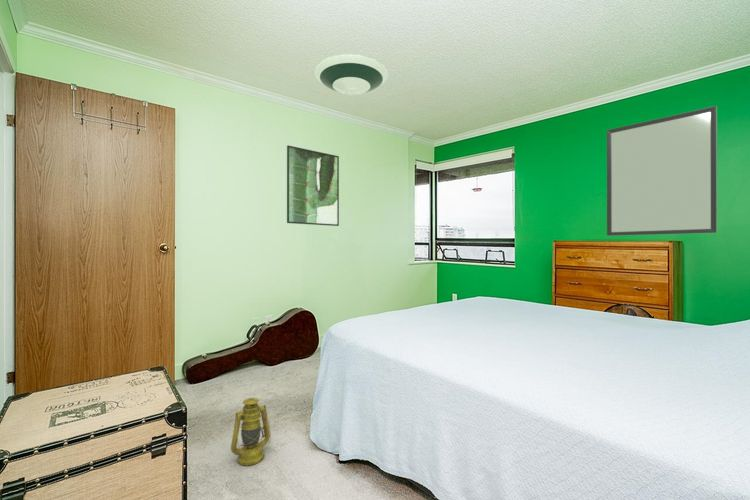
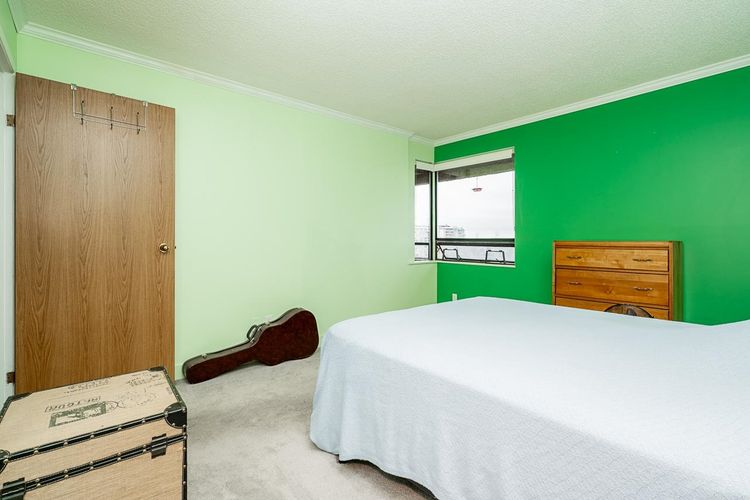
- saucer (351, 83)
- home mirror (657, 176)
- lantern (251, 428)
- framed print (314, 187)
